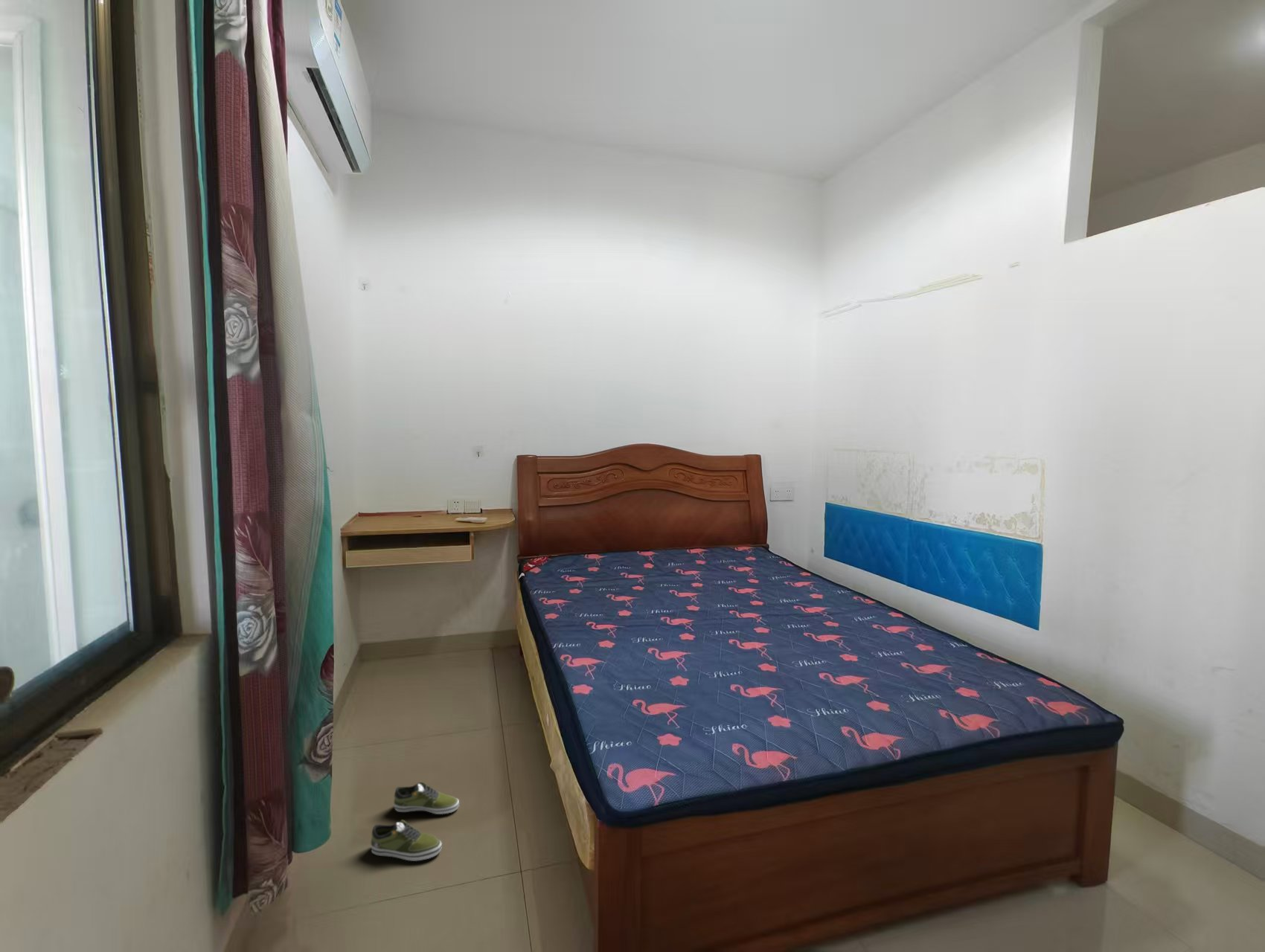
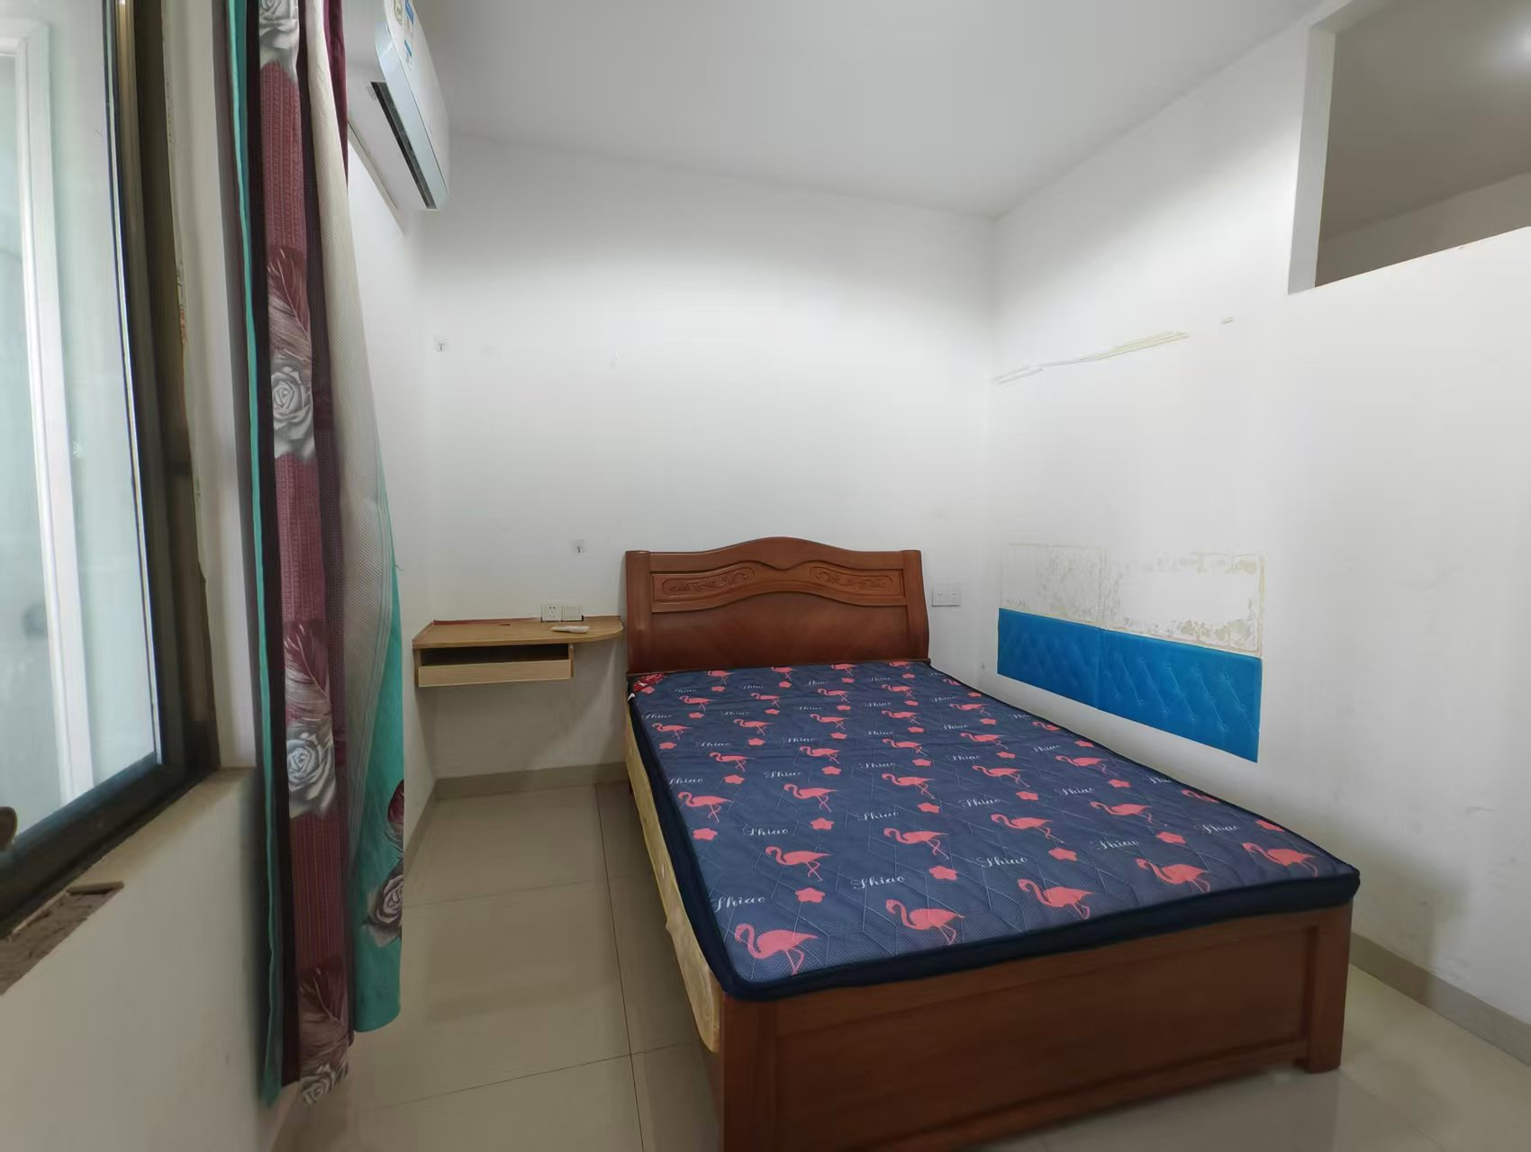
- shoe (414, 811)
